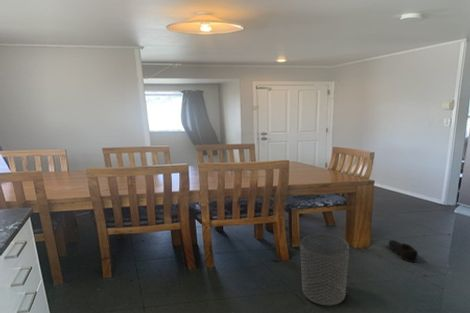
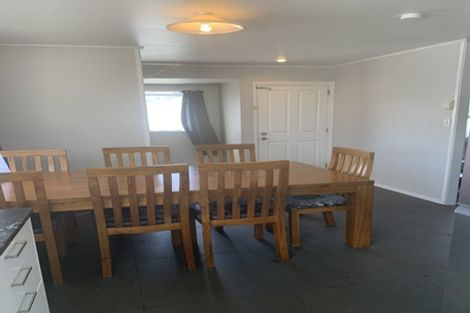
- shoe (401, 248)
- waste bin (323, 268)
